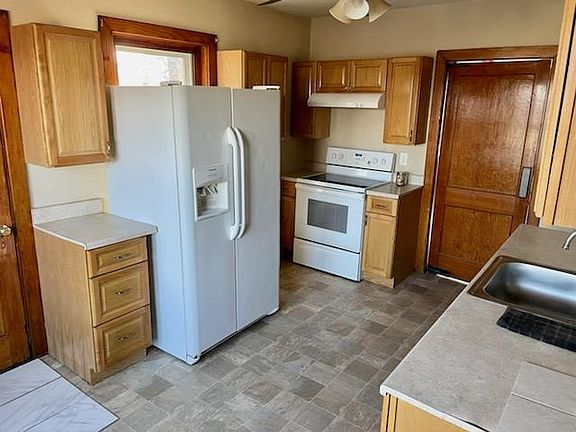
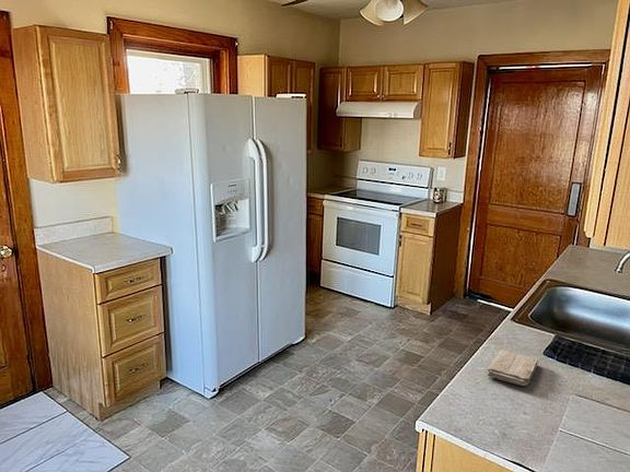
+ washcloth (513, 366)
